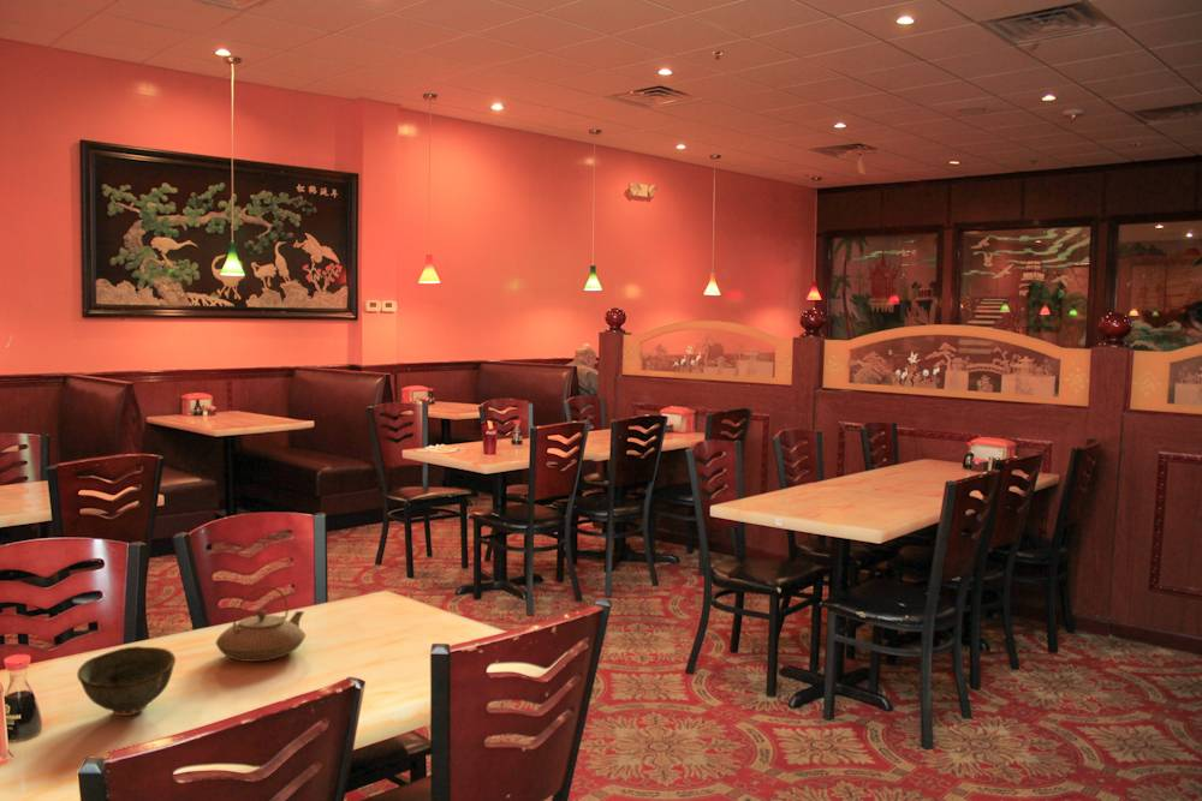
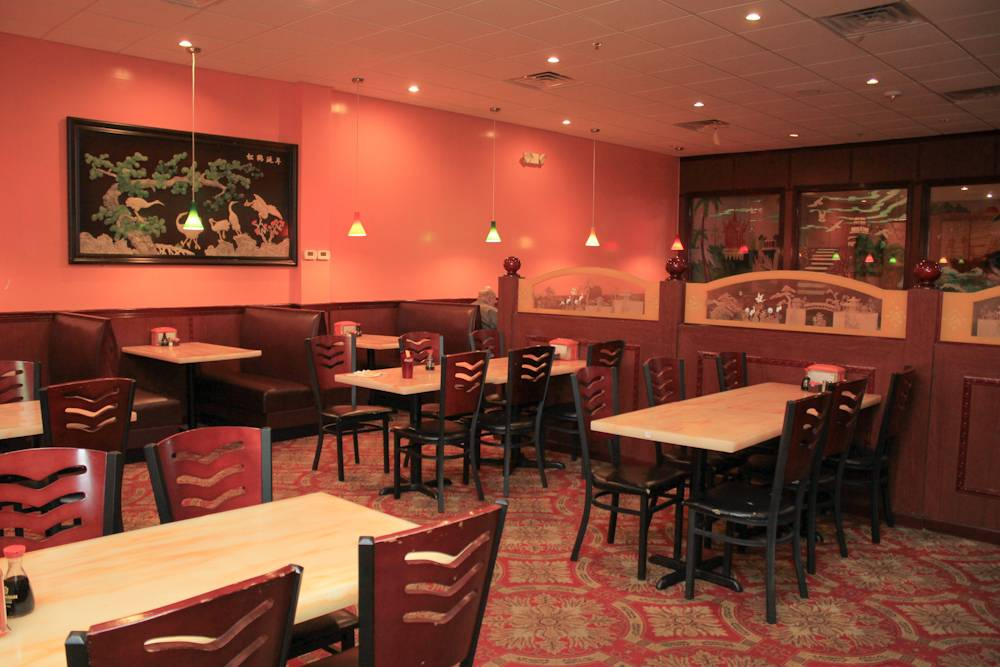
- teapot (266, 618)
- bowl (127, 686)
